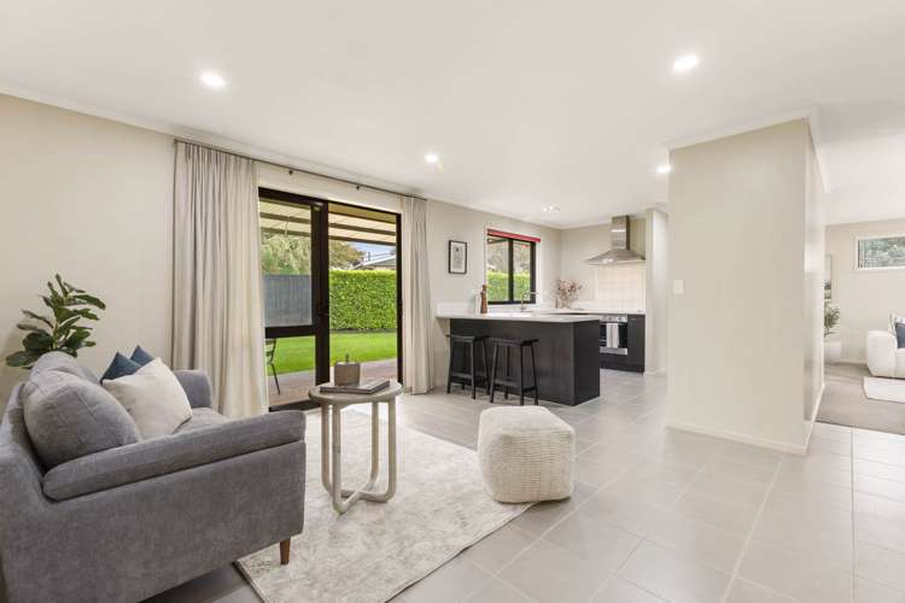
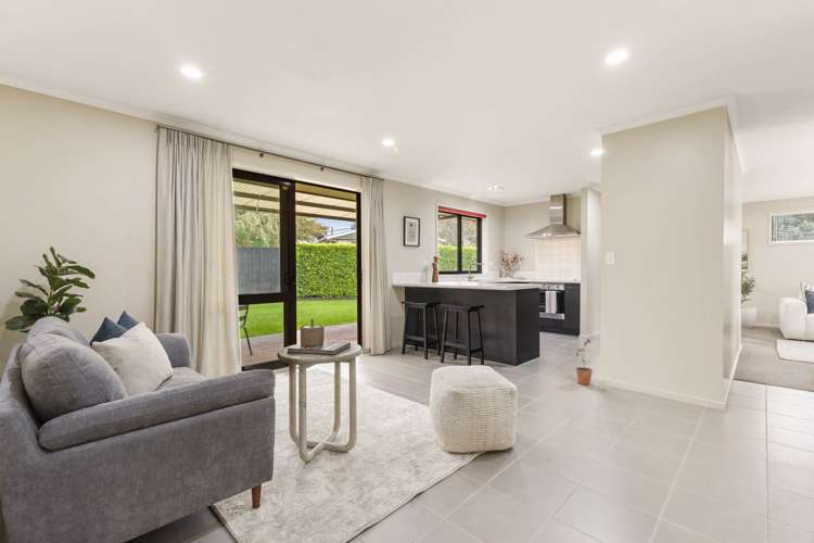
+ potted plant (582, 361)
